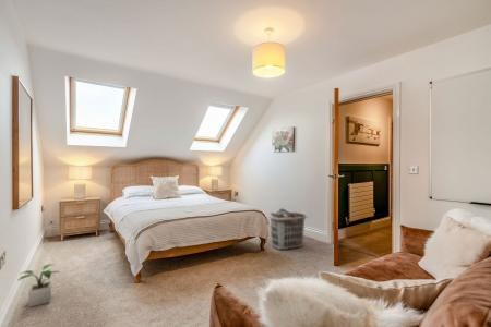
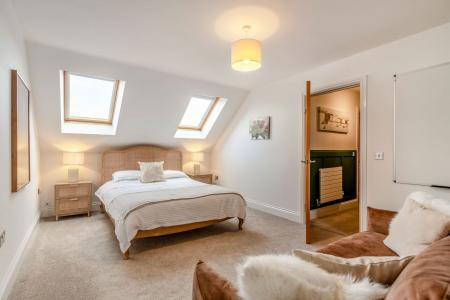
- potted plant (39, 284)
- clothes hamper (287, 227)
